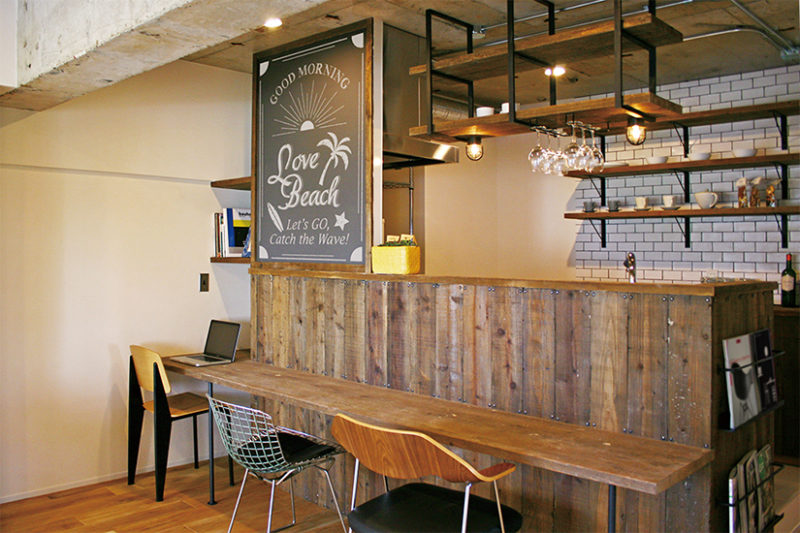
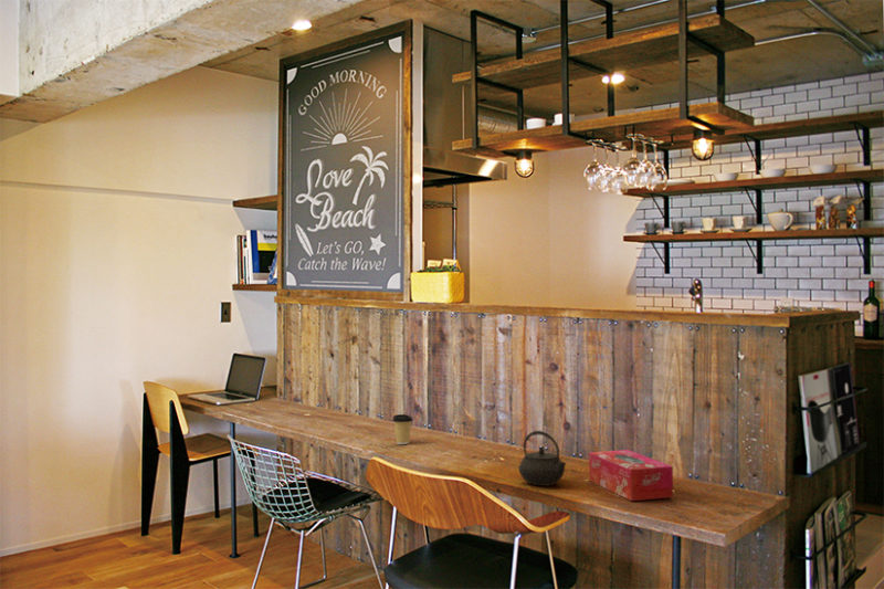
+ kettle (544, 456)
+ coffee cup (402, 429)
+ tissue box (629, 473)
